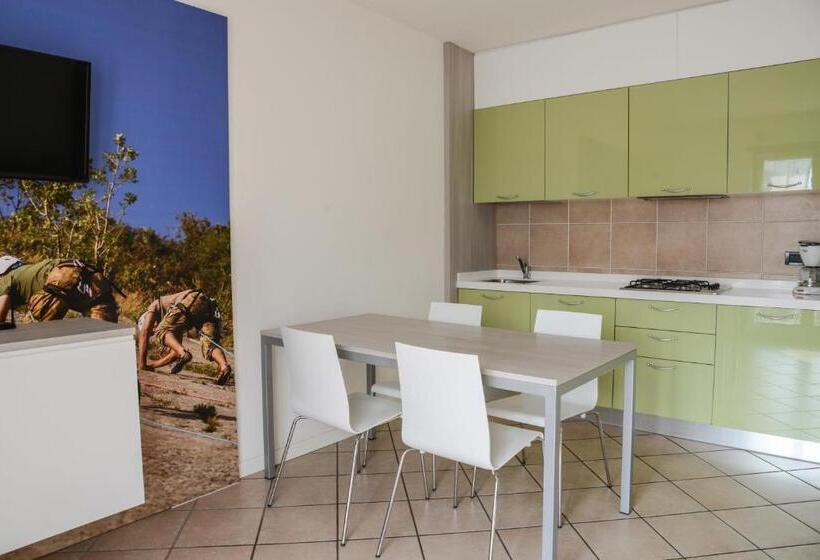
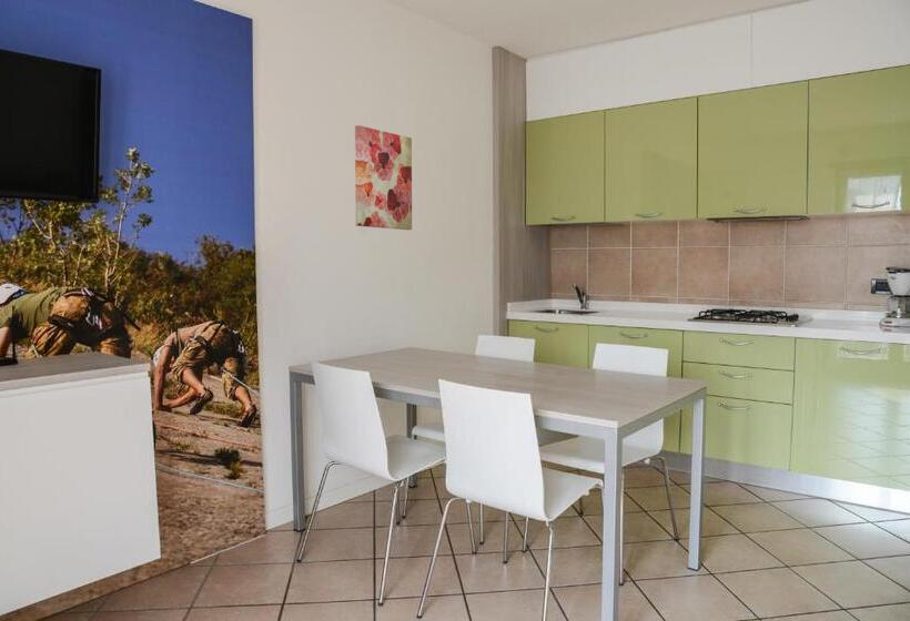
+ wall art (384, 180)
